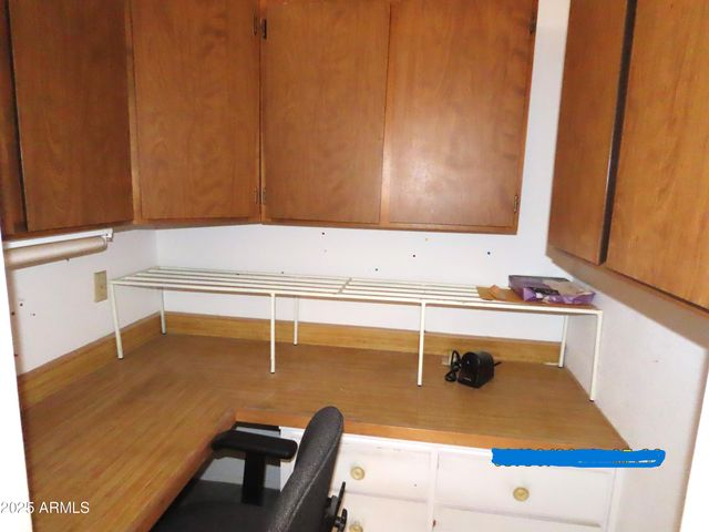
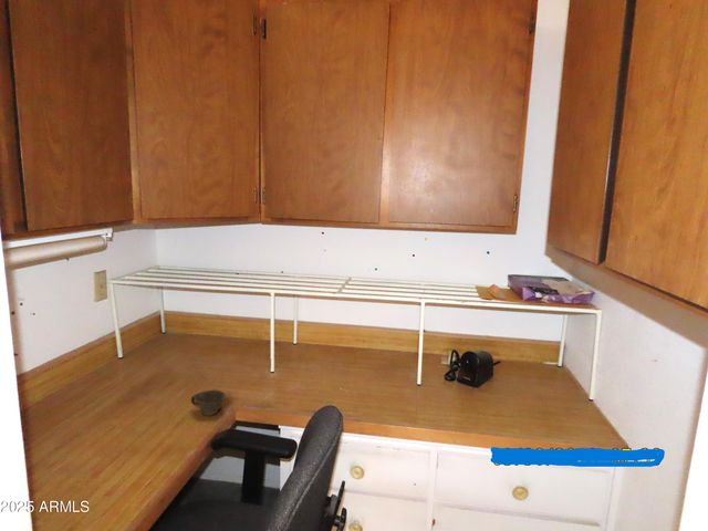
+ cup (208, 403)
